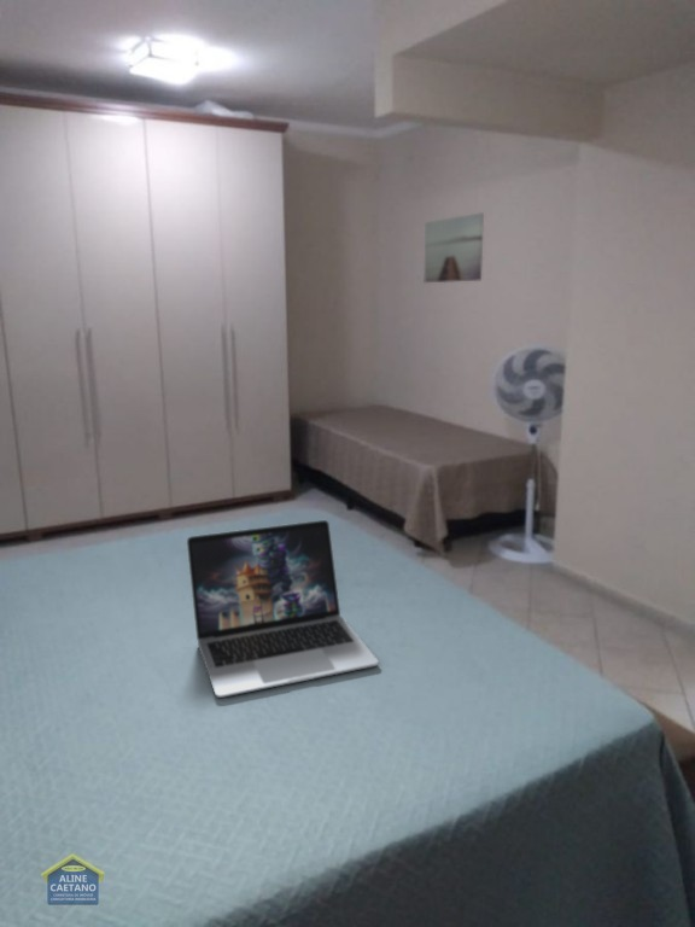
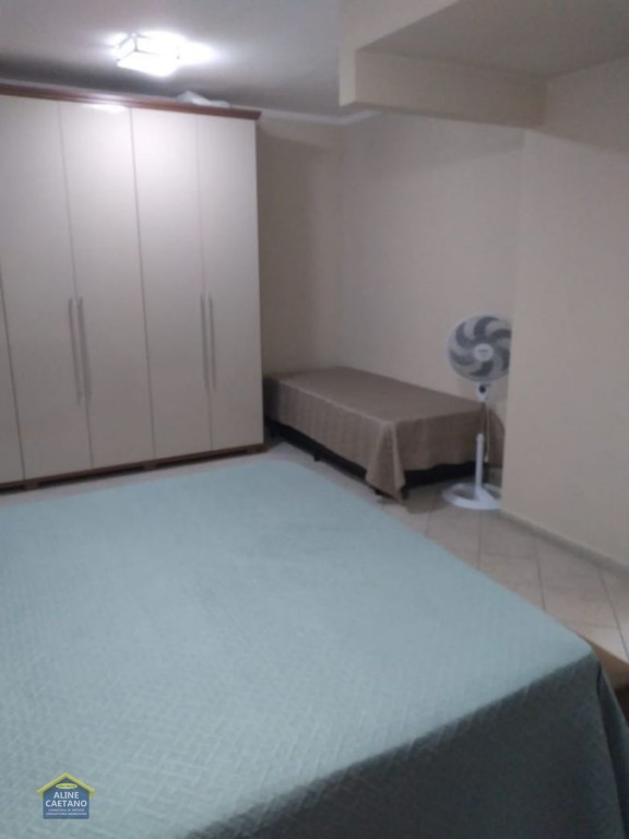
- laptop (279, 599)
- wall art (451, 250)
